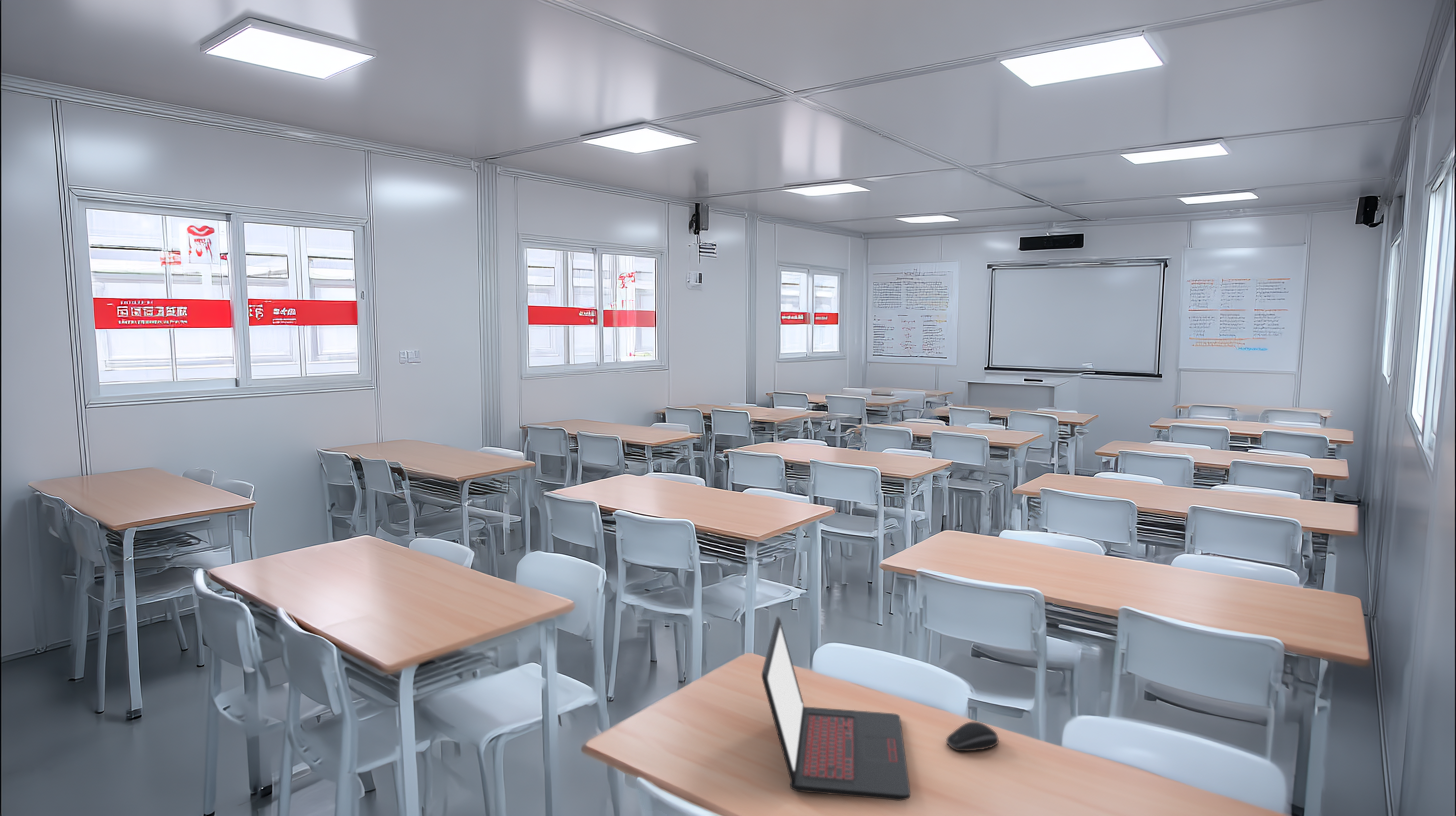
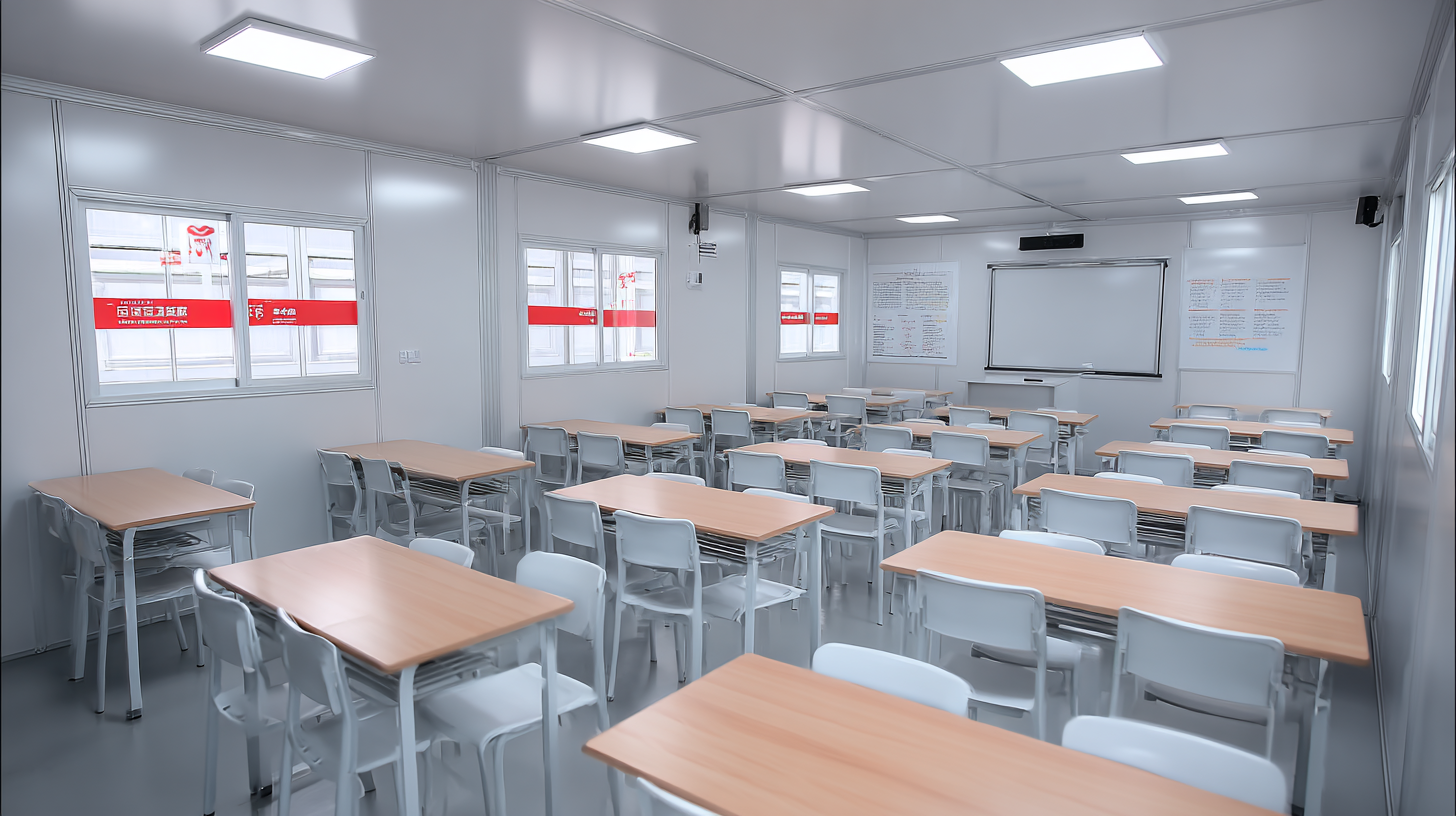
- laptop (836, 709)
- computer mouse (972, 734)
